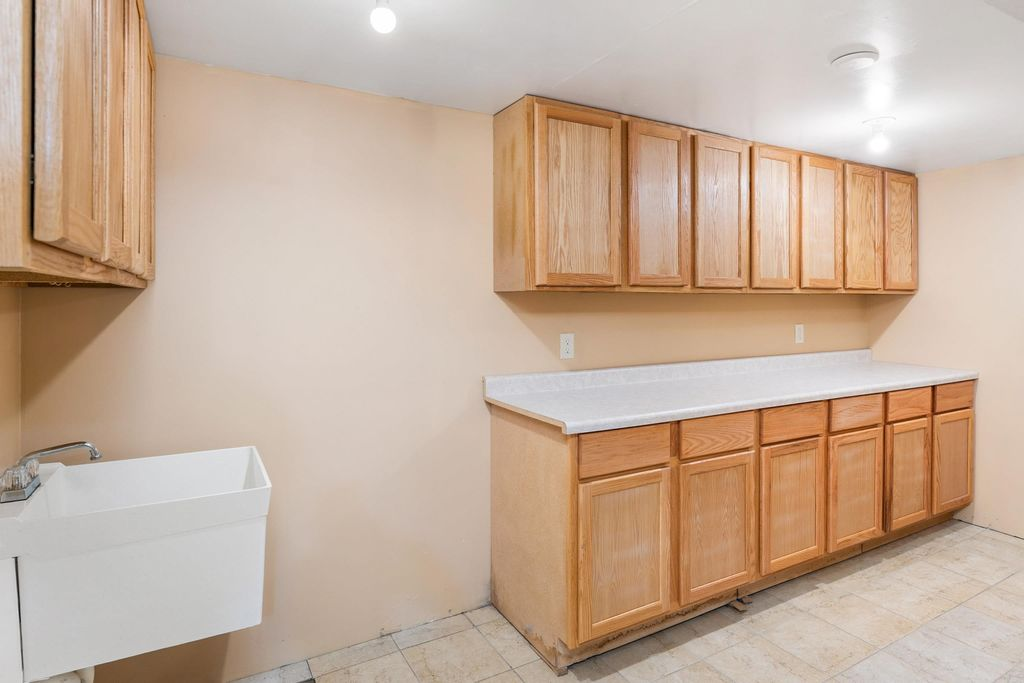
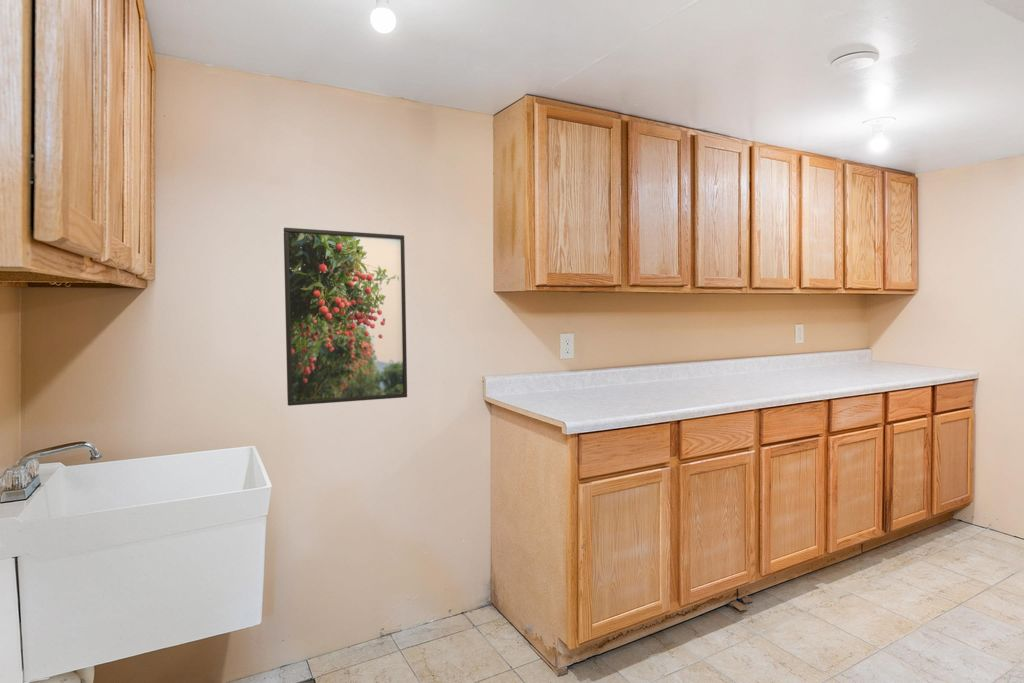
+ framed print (348, 316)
